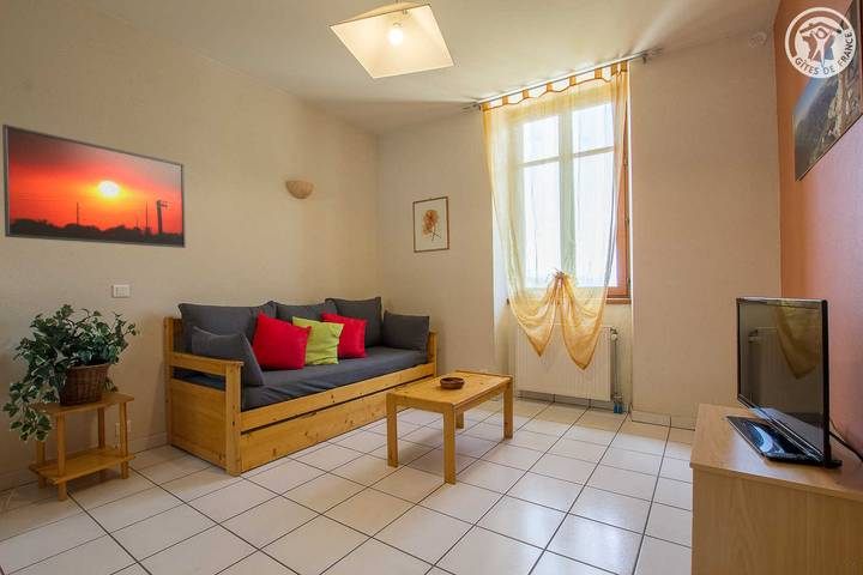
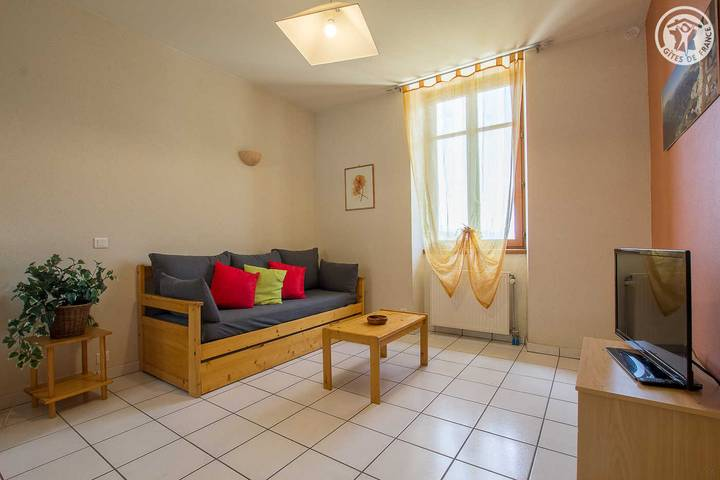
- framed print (107, 194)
